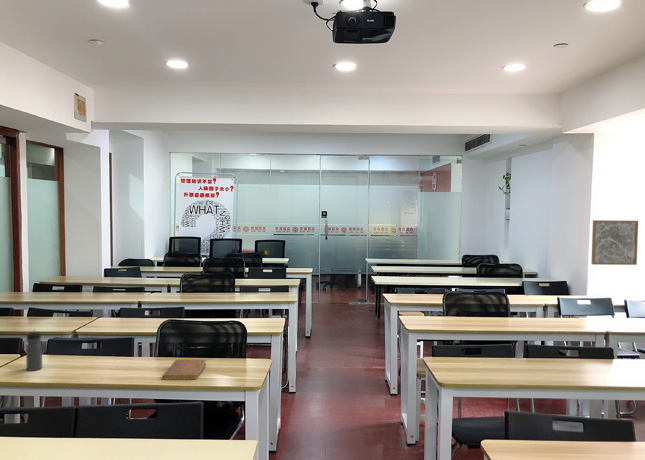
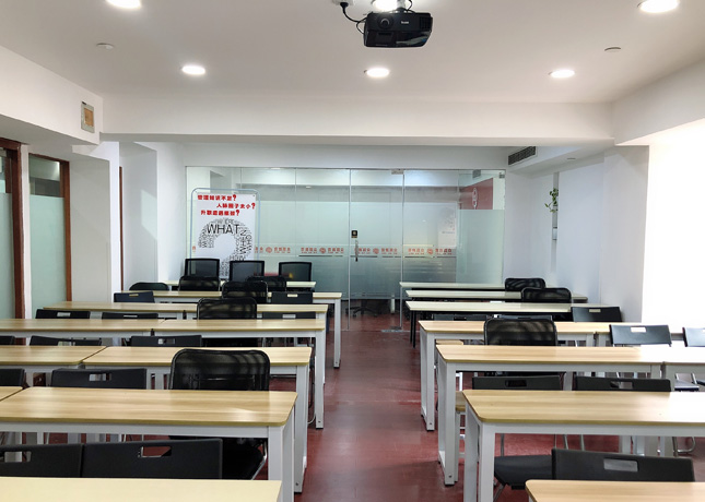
- wall art (614, 242)
- water bottle (34, 349)
- notebook (185, 369)
